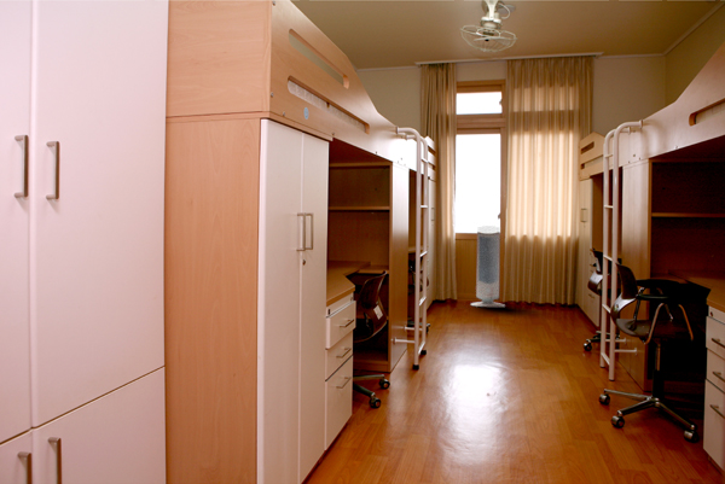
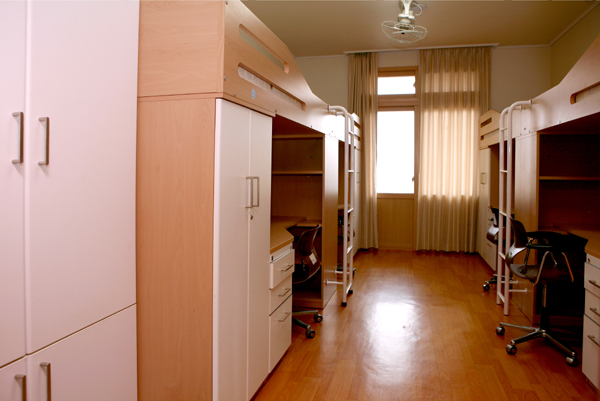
- air purifier (488, 264)
